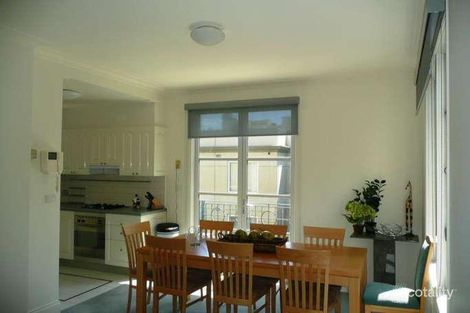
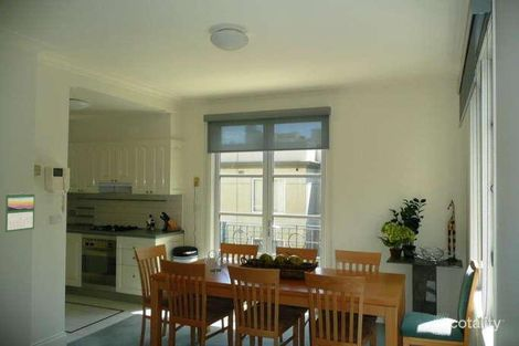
+ calendar (20, 211)
